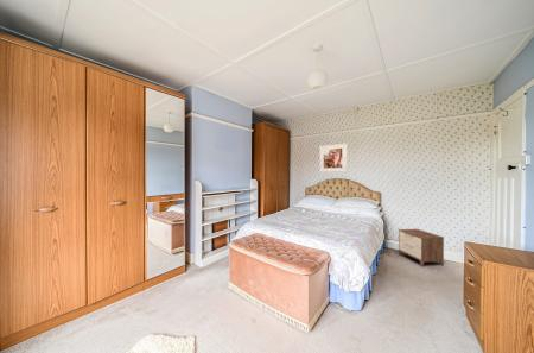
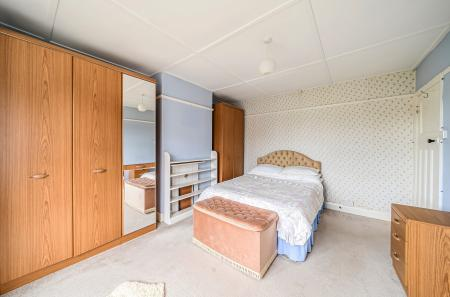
- nightstand (419, 246)
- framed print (332, 158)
